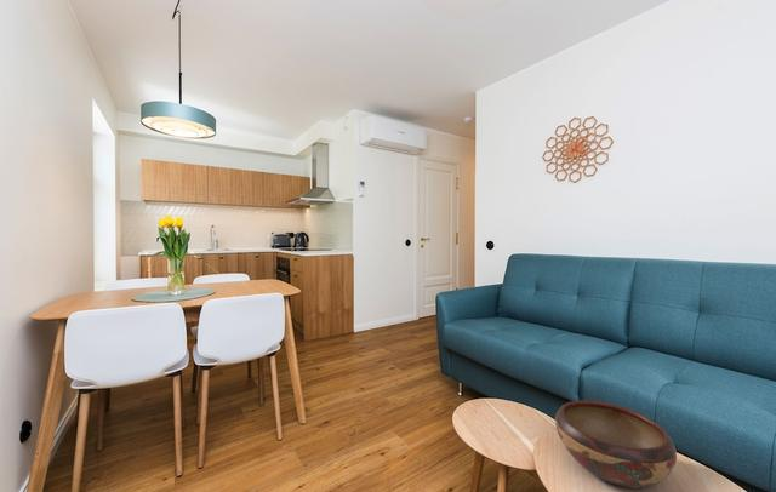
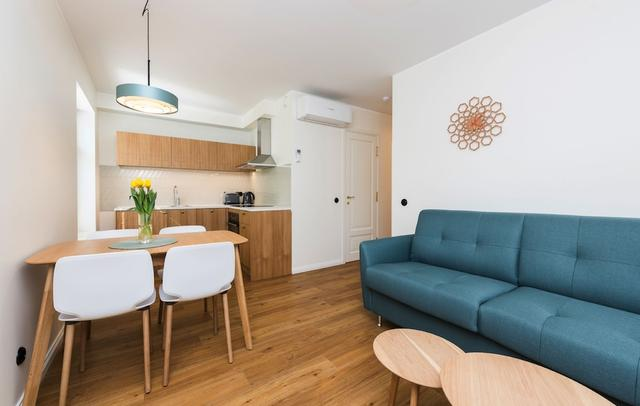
- decorative bowl (610, 444)
